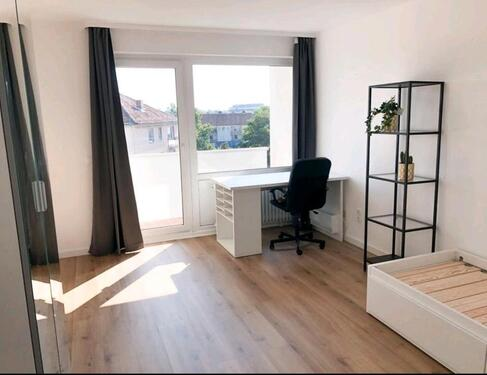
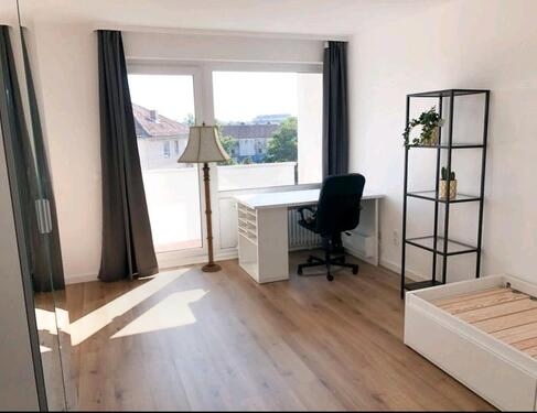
+ floor lamp (207, 196)
